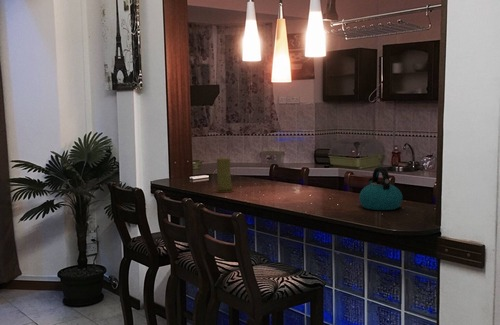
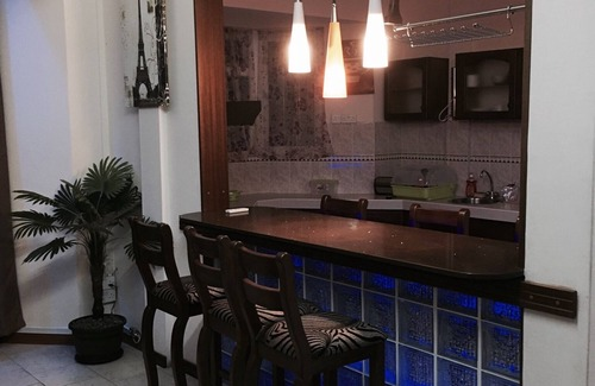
- kettle (379, 187)
- candle (224, 174)
